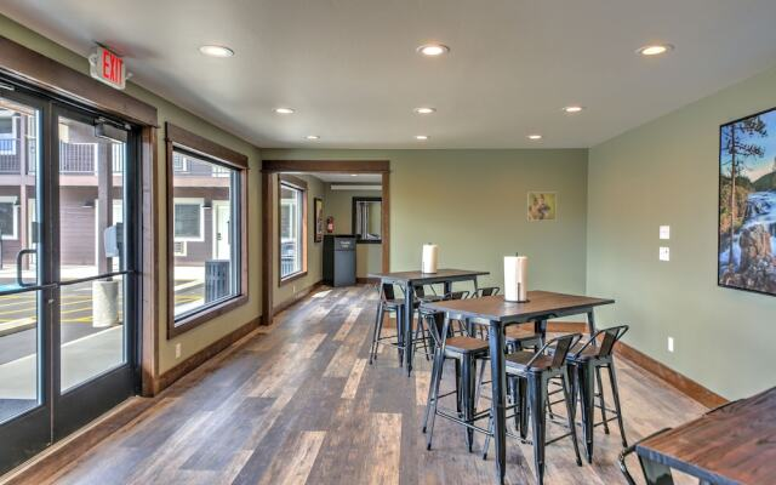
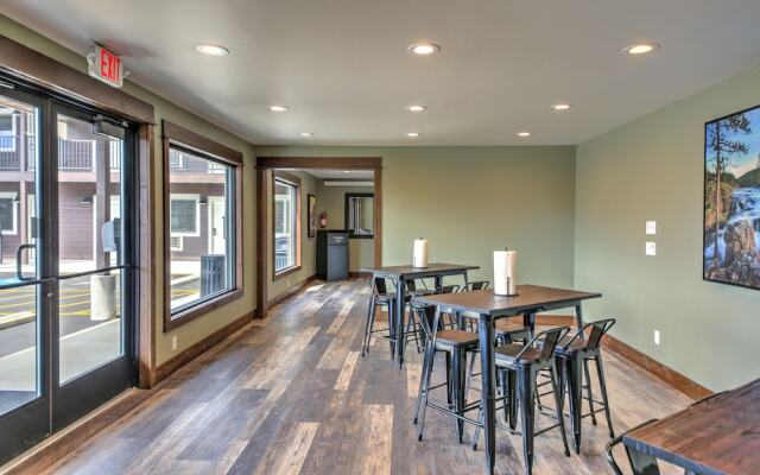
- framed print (541, 206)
